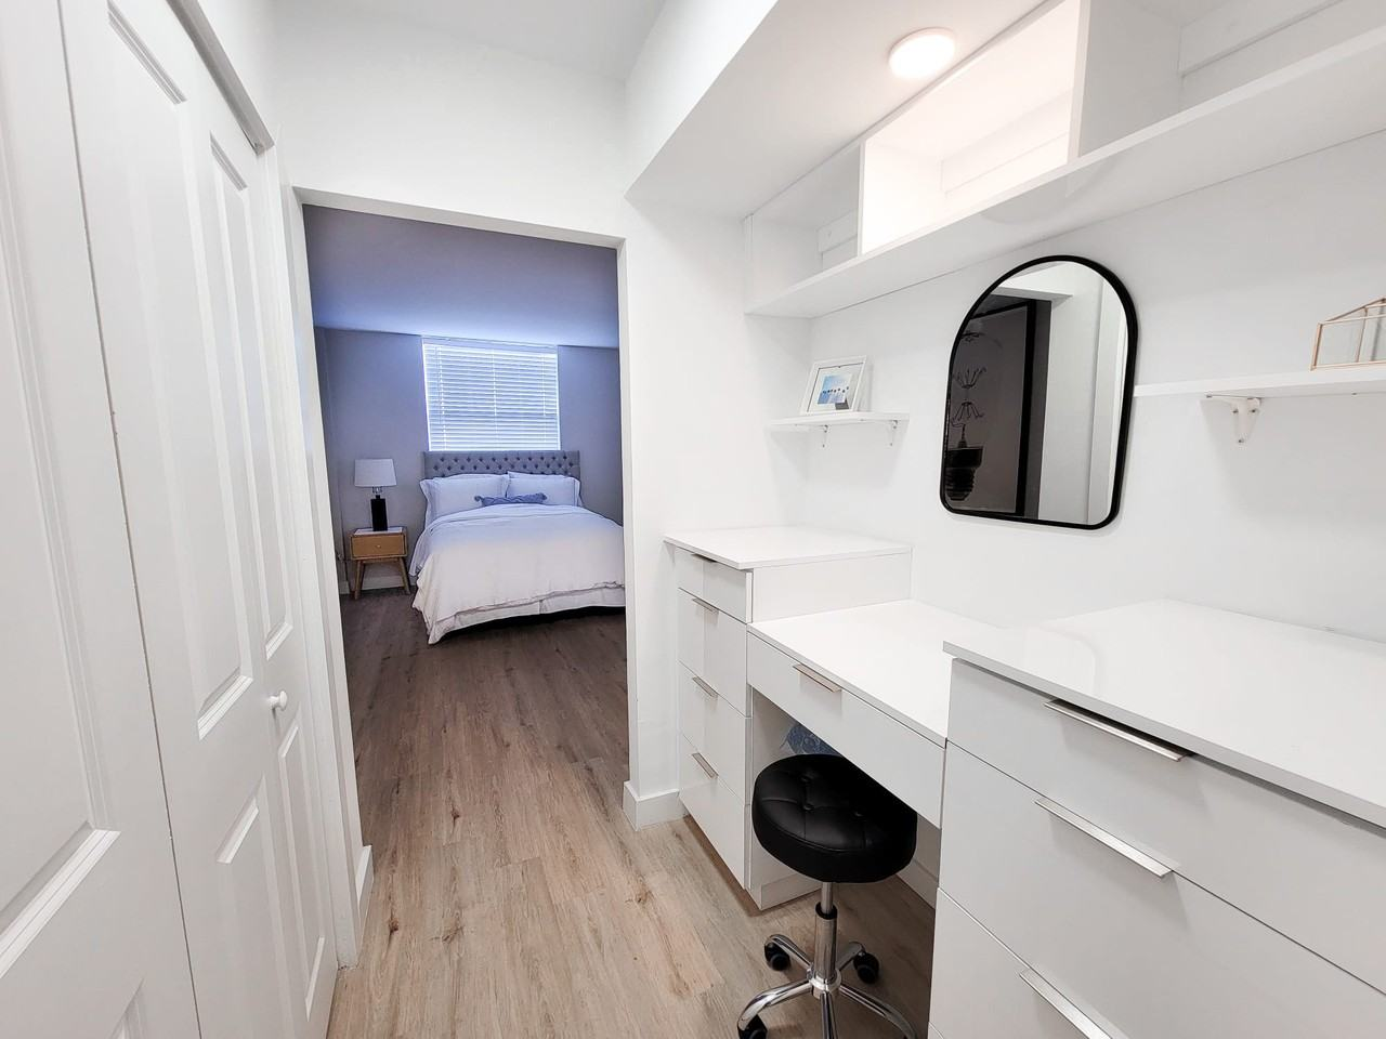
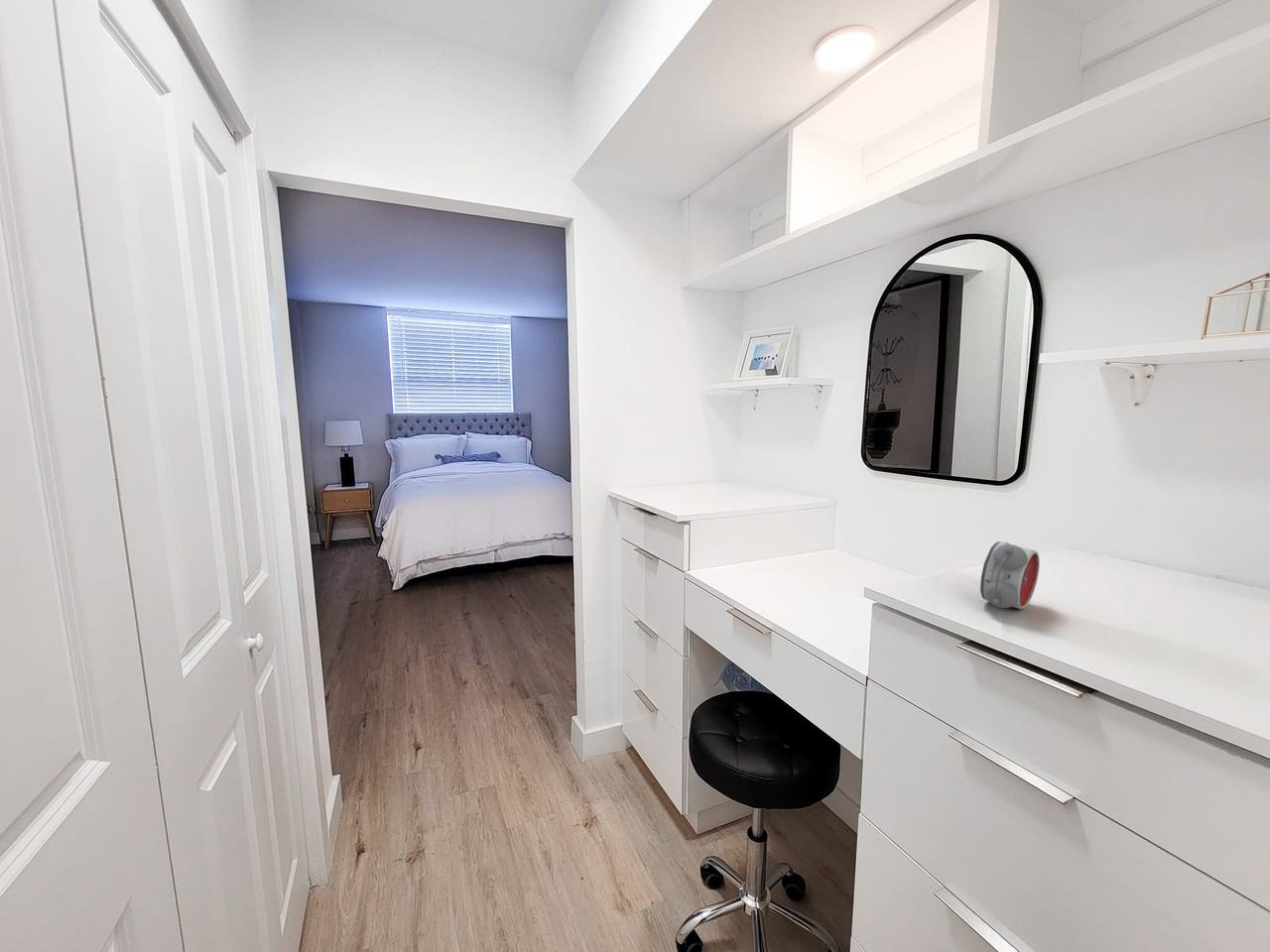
+ alarm clock (1008, 573)
